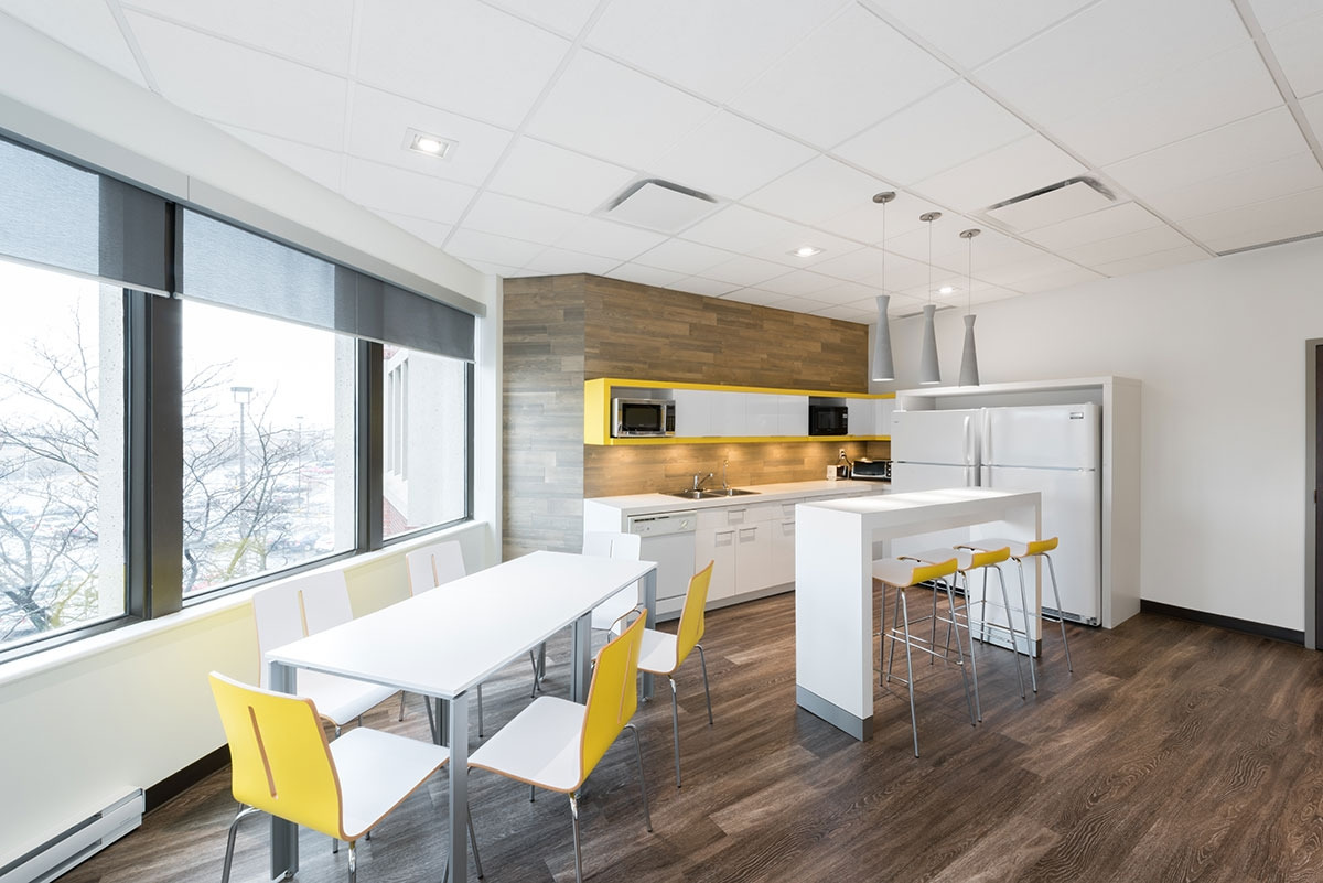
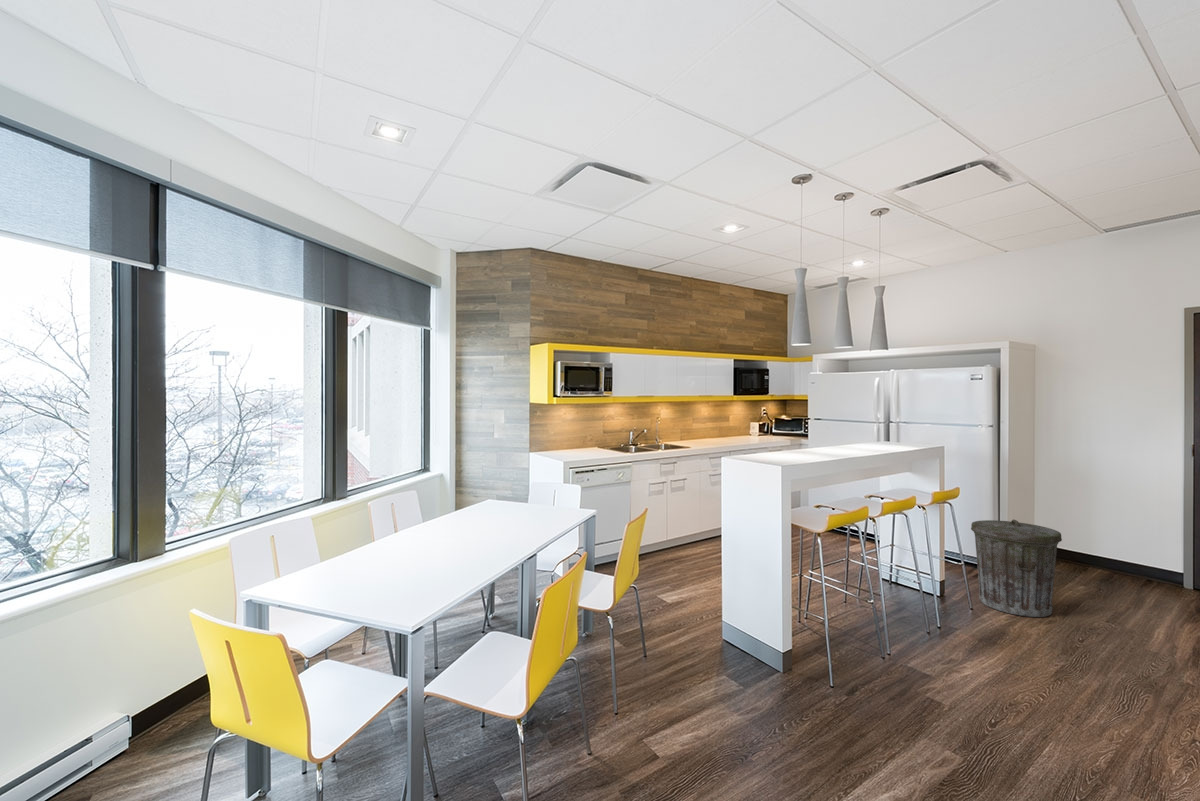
+ trash can (1014, 562)
